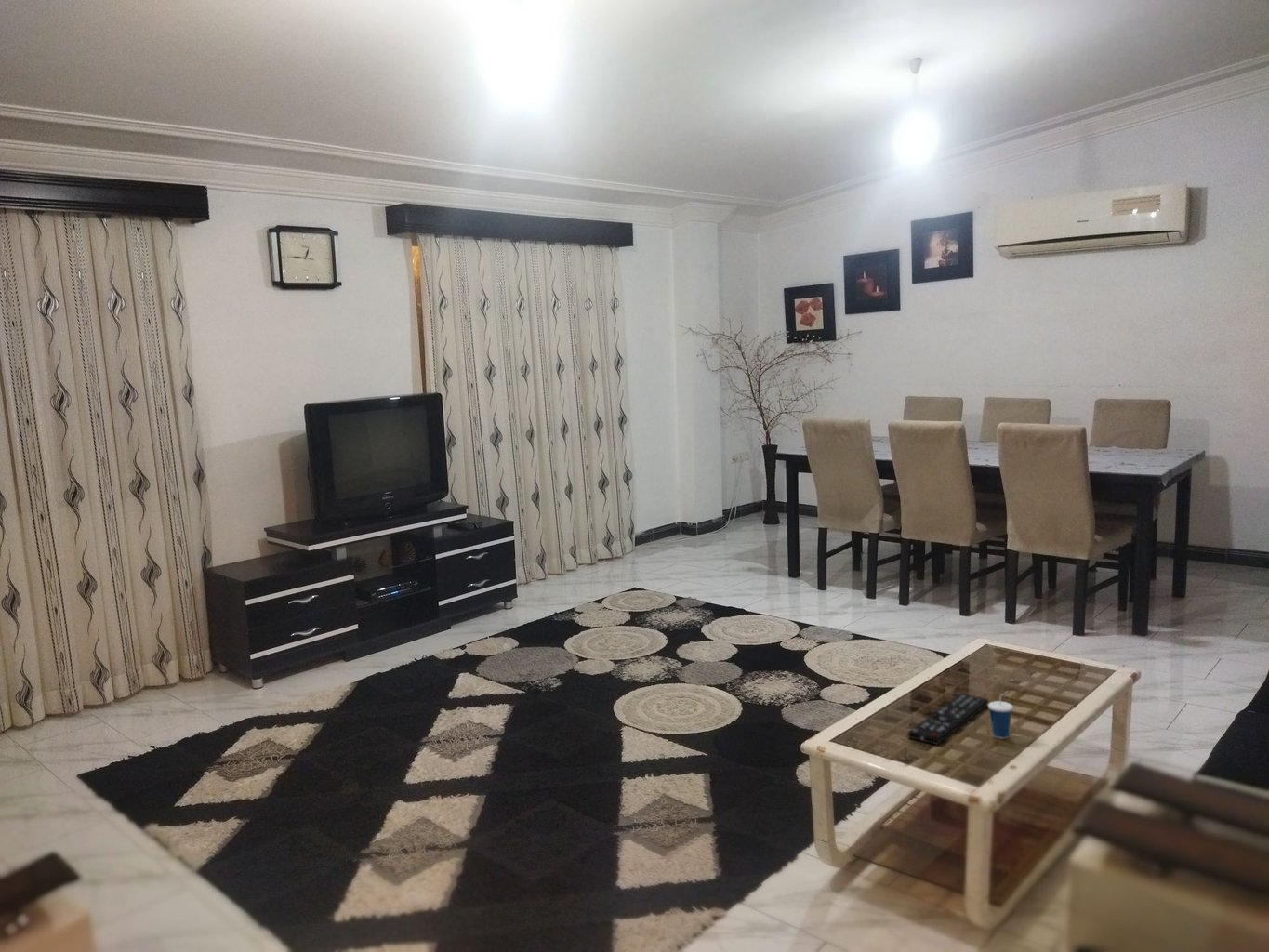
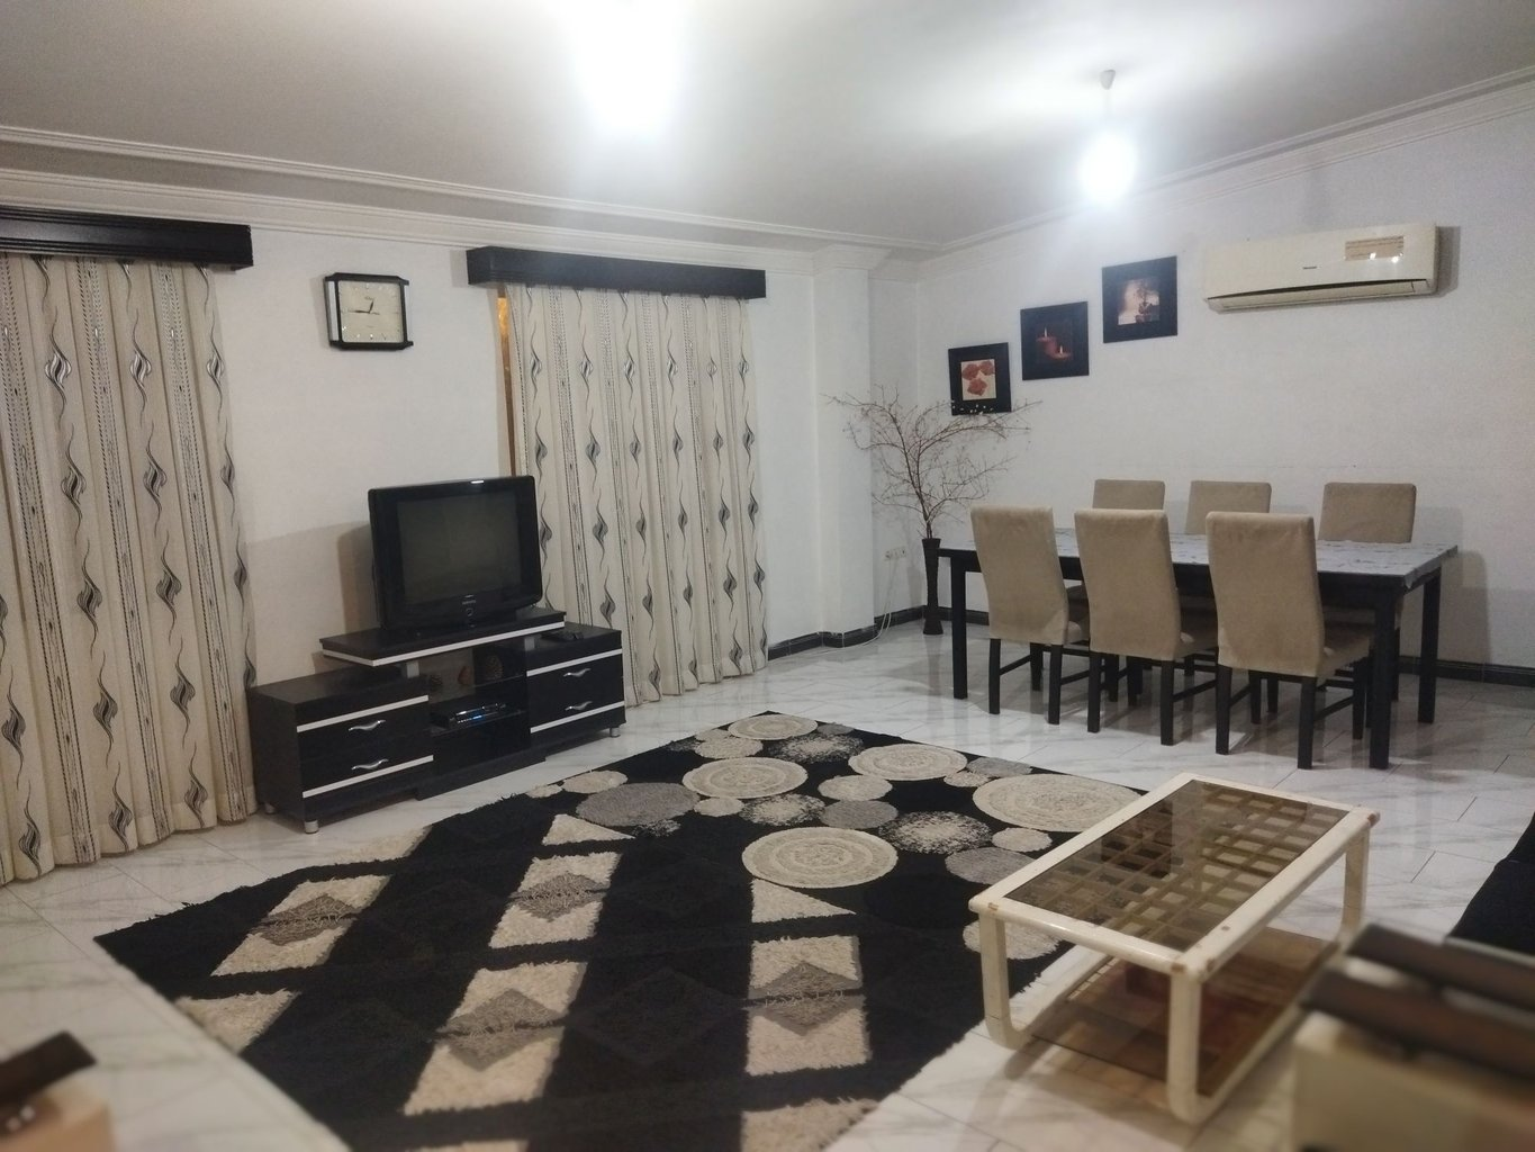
- remote control (949, 717)
- cup (1000, 712)
